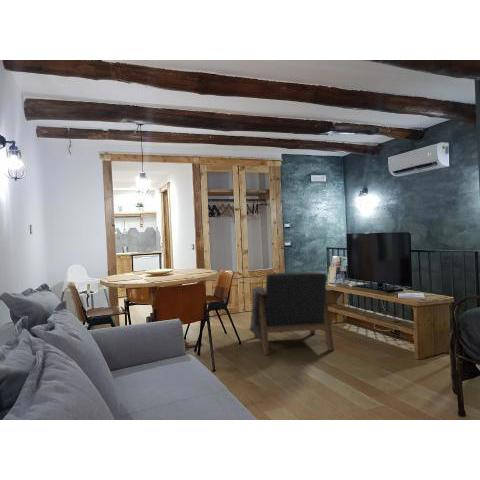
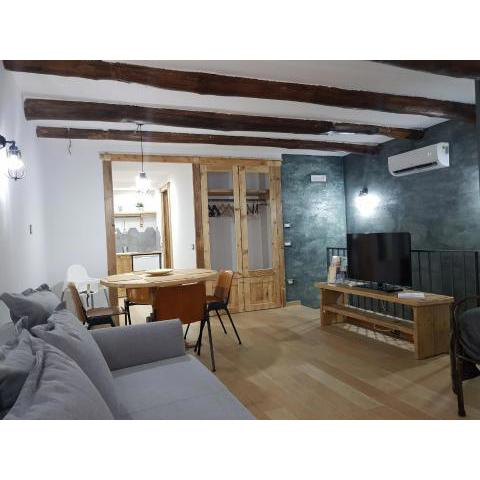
- armchair (285, 306)
